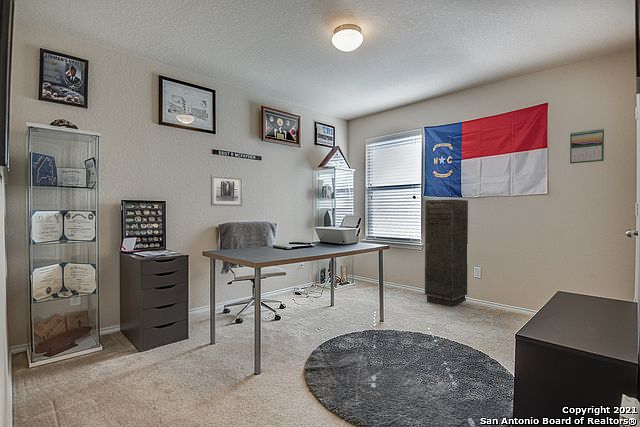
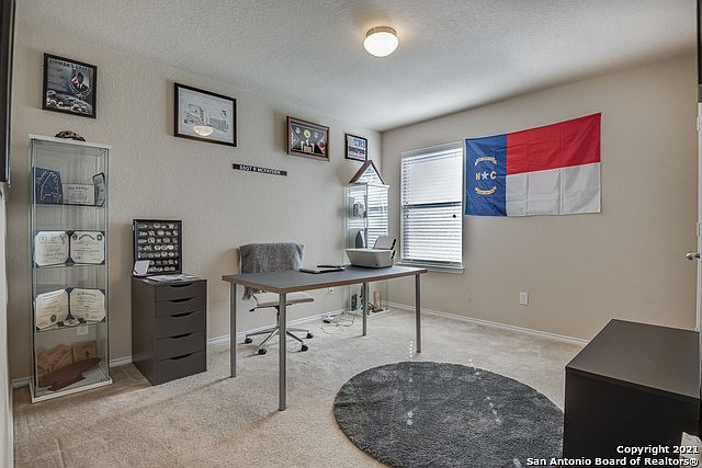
- wall art (227, 191)
- calendar (586, 146)
- storage cabinet (446, 250)
